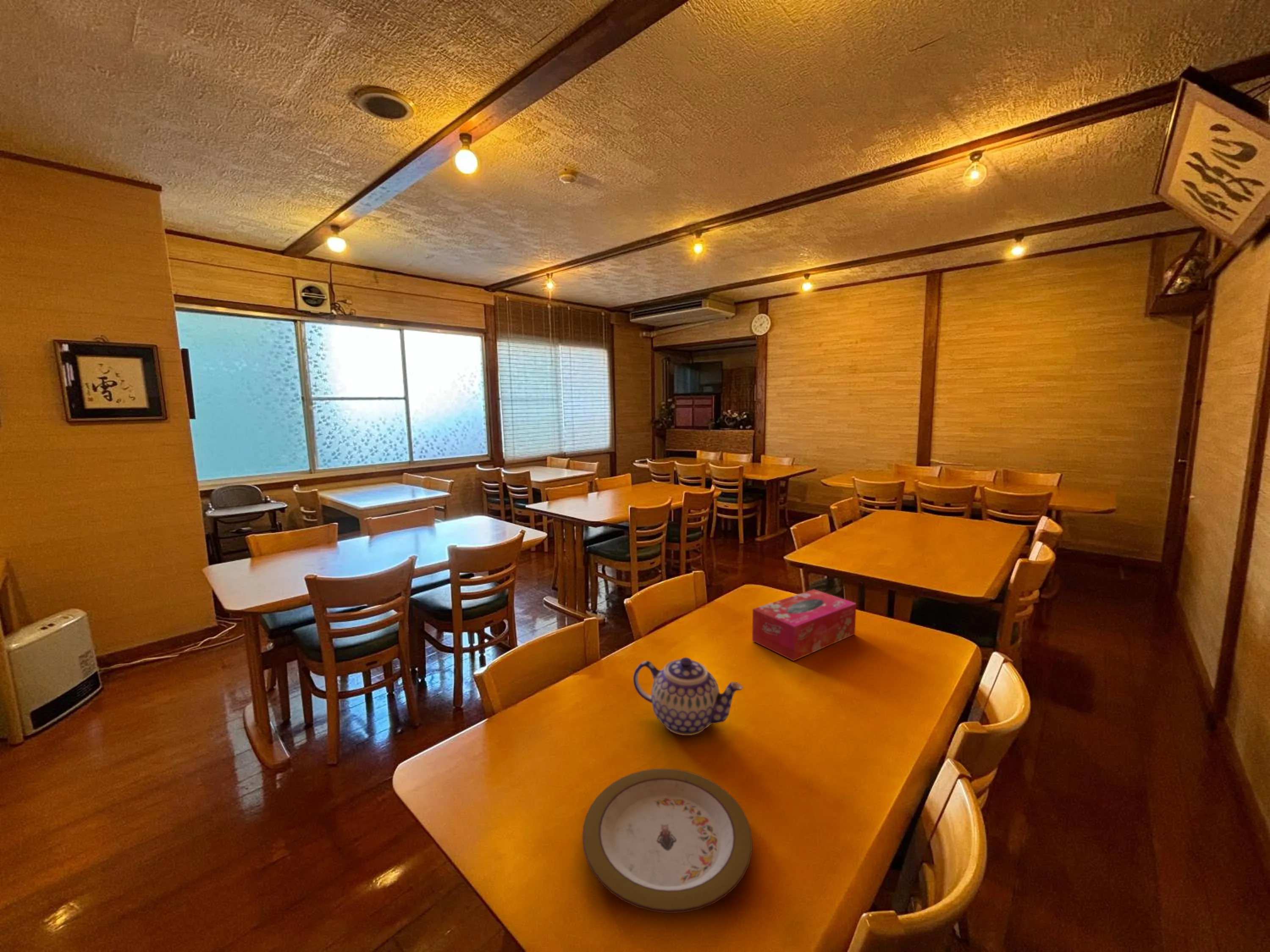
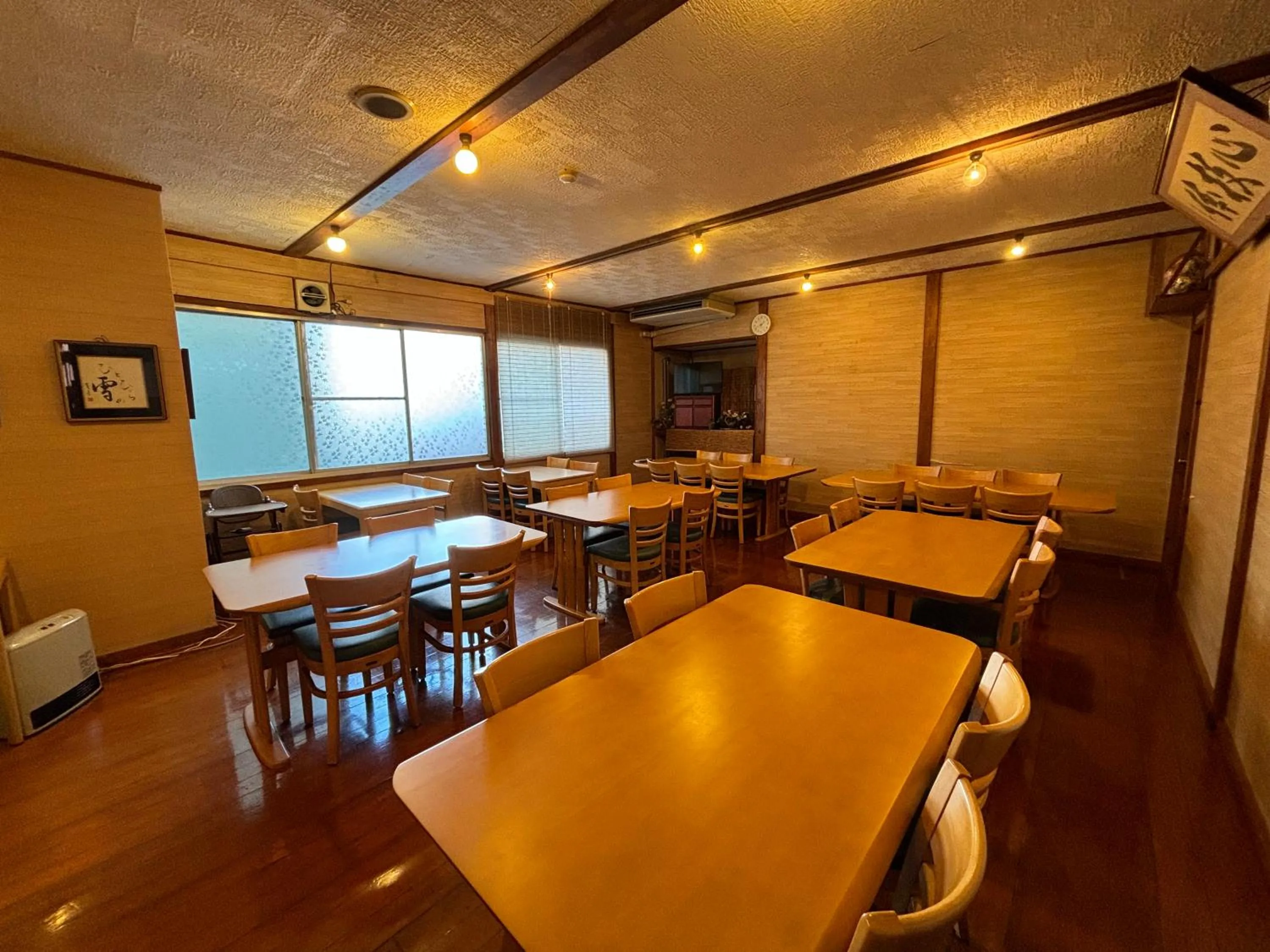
- teapot (685, 690)
- plate (666, 834)
- tissue box (804, 622)
